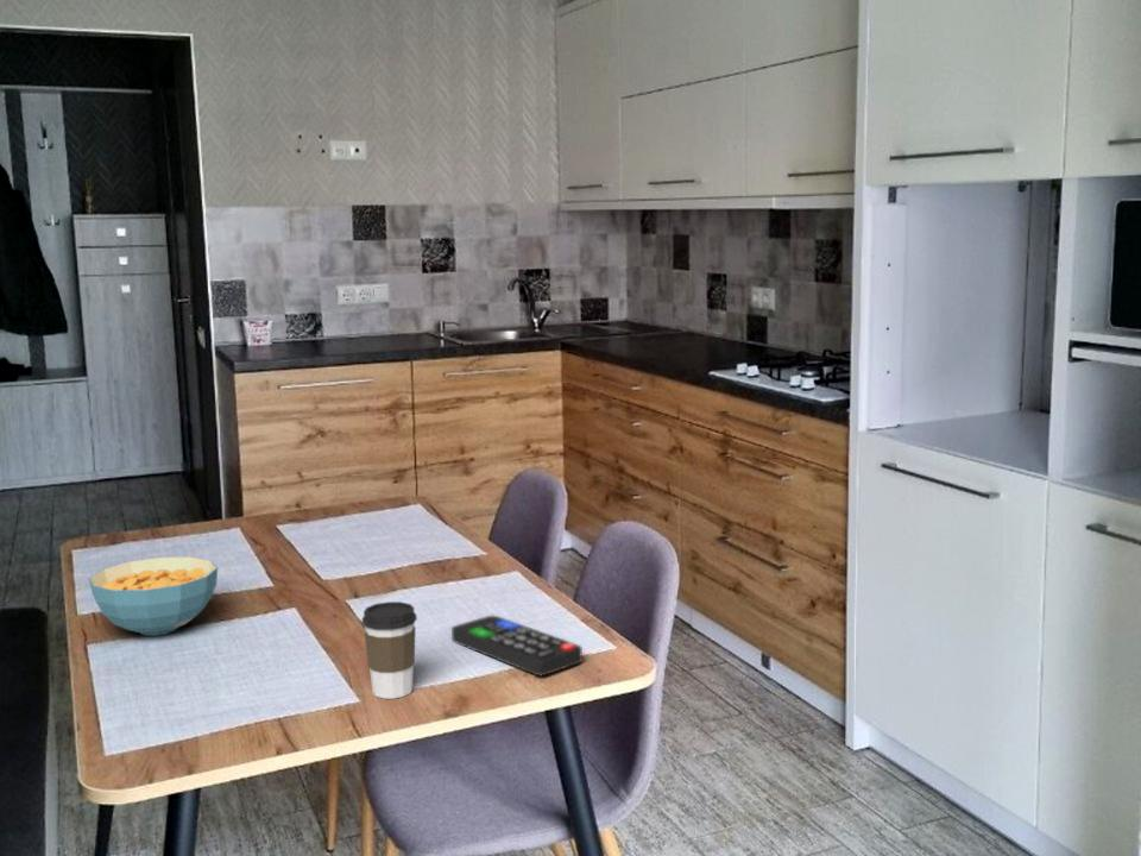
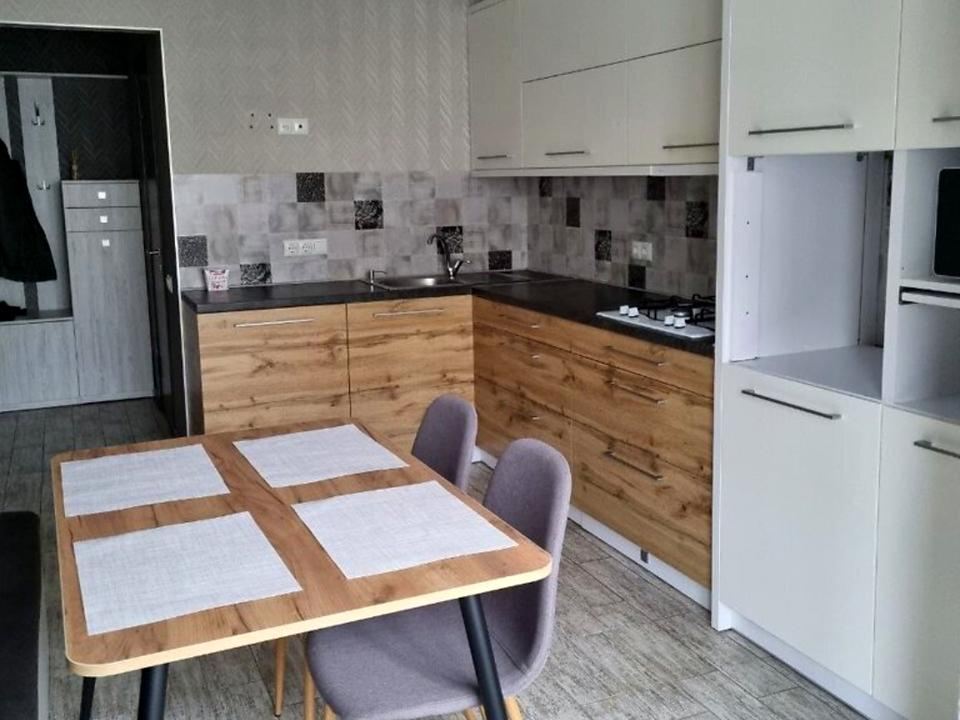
- cereal bowl (156, 600)
- coffee cup (390, 650)
- remote control (515, 642)
